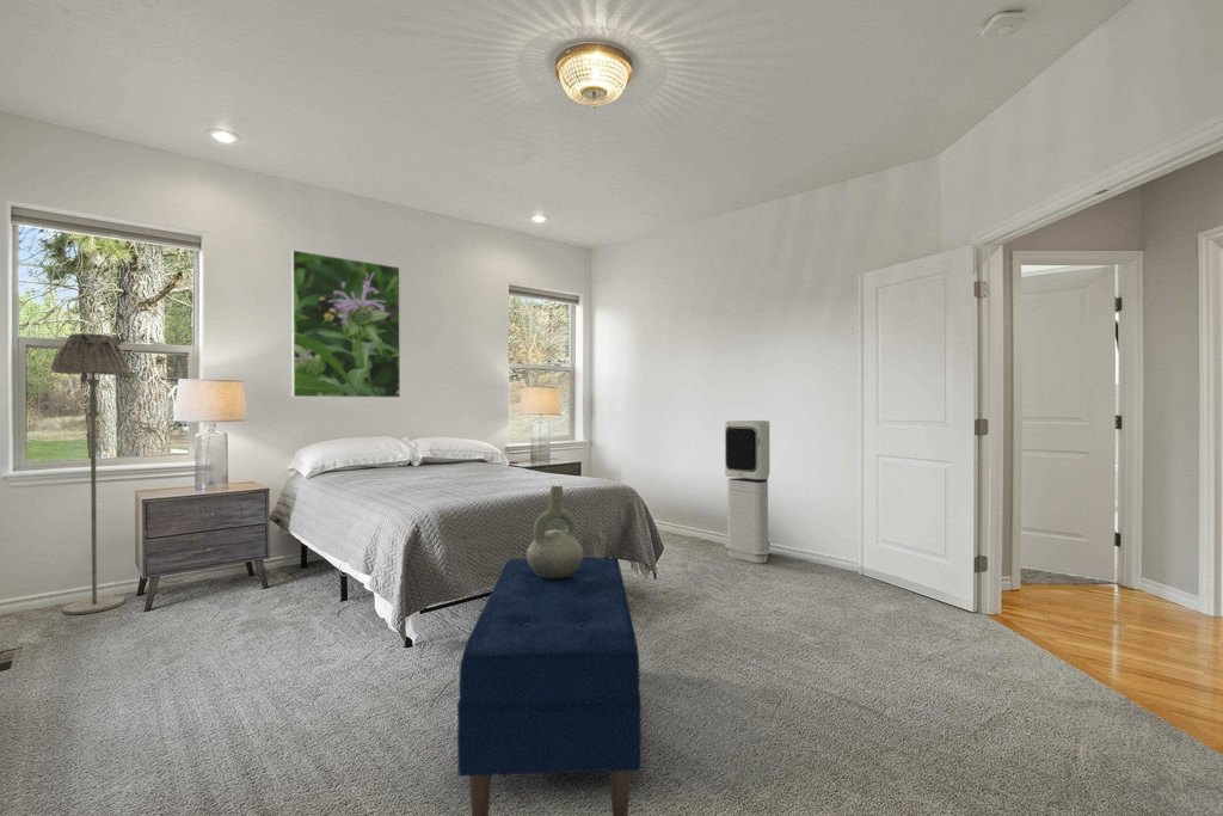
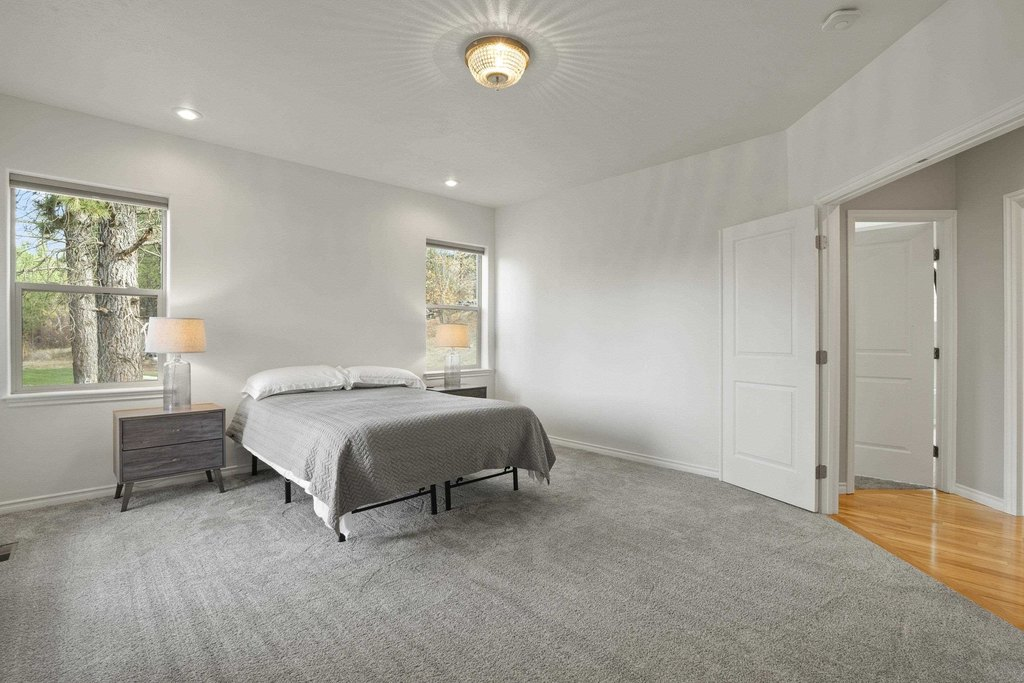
- air purifier (755, 489)
- bench (558, 661)
- floor lamp (92, 471)
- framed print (349, 327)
- decorative vase (554, 530)
